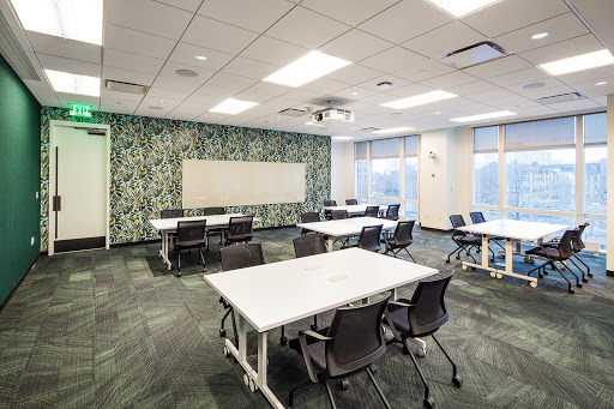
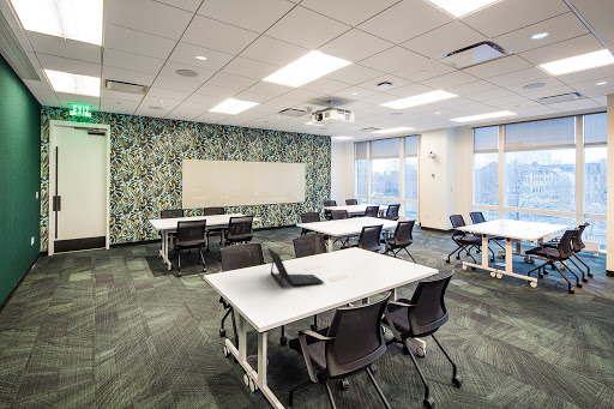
+ laptop (284, 267)
